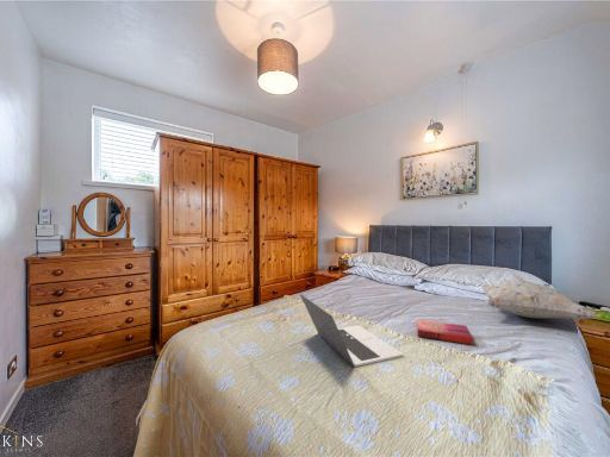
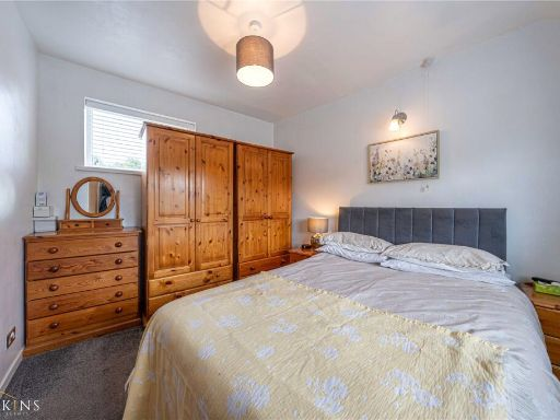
- decorative pillow (529, 299)
- hardback book (442, 331)
- laptop (347, 327)
